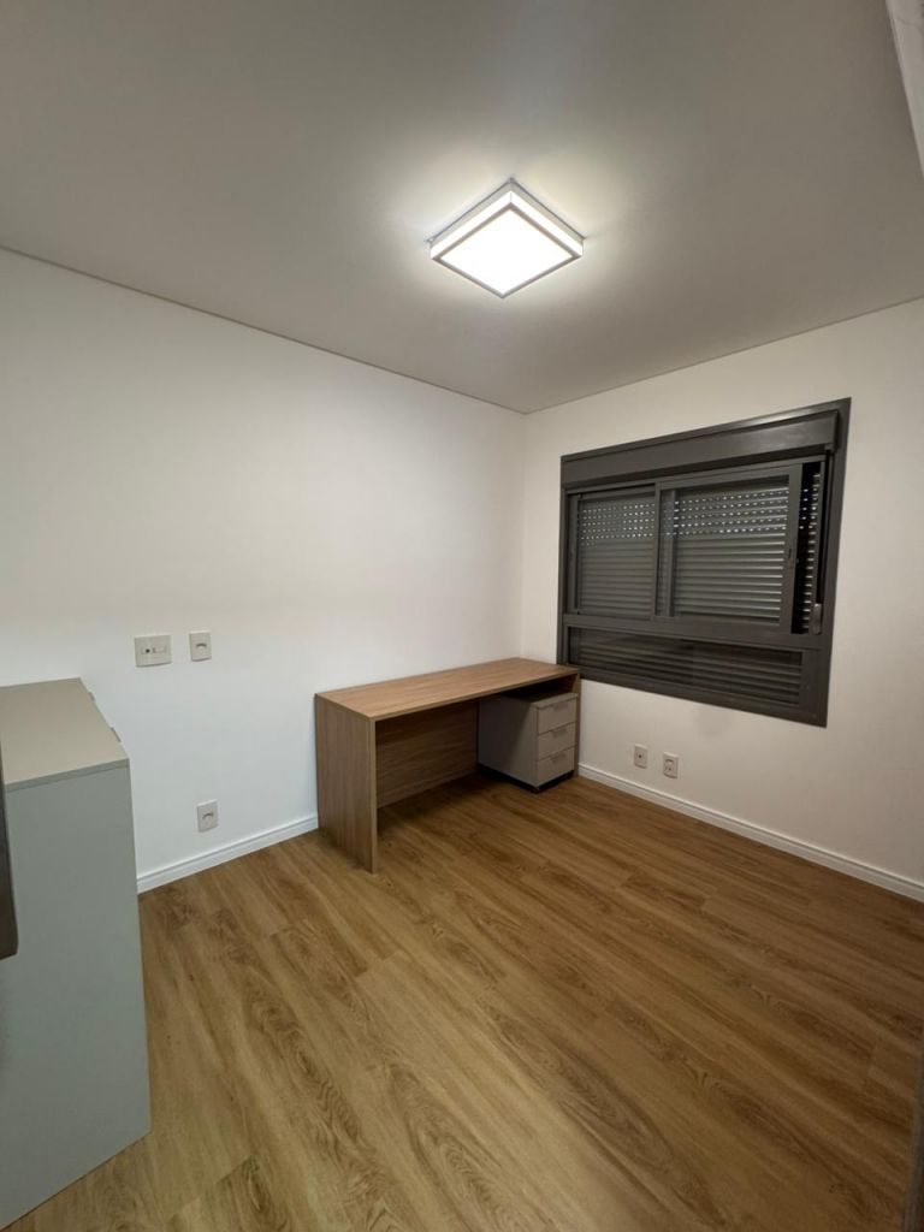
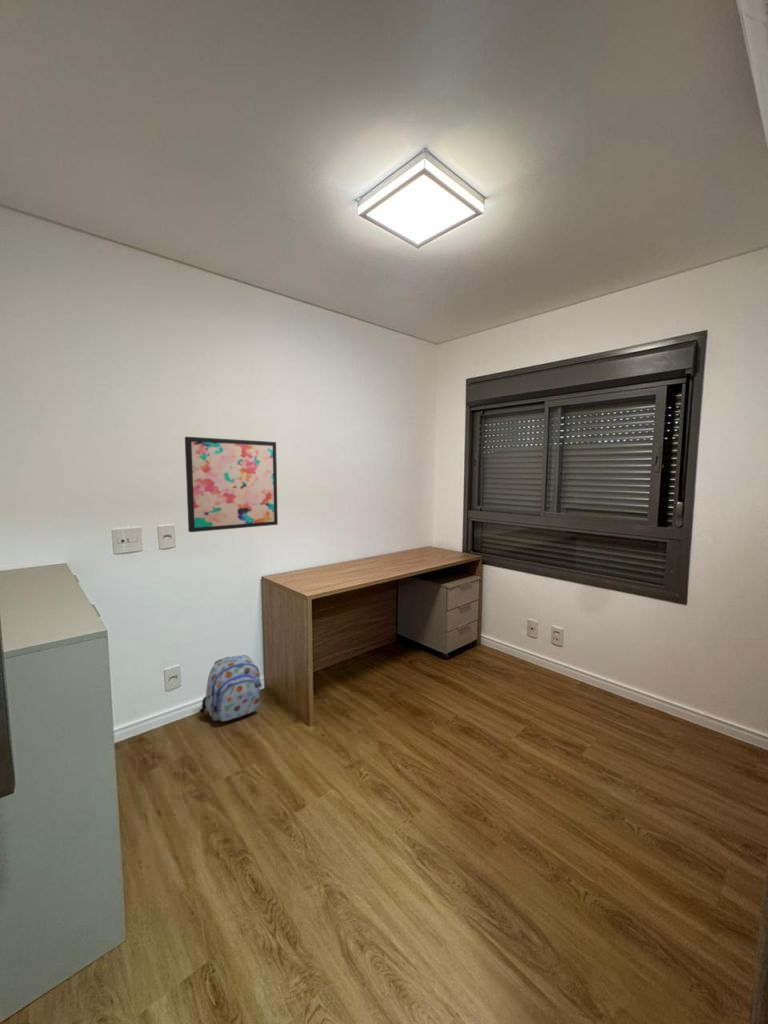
+ backpack (234, 686)
+ wall art (234, 484)
